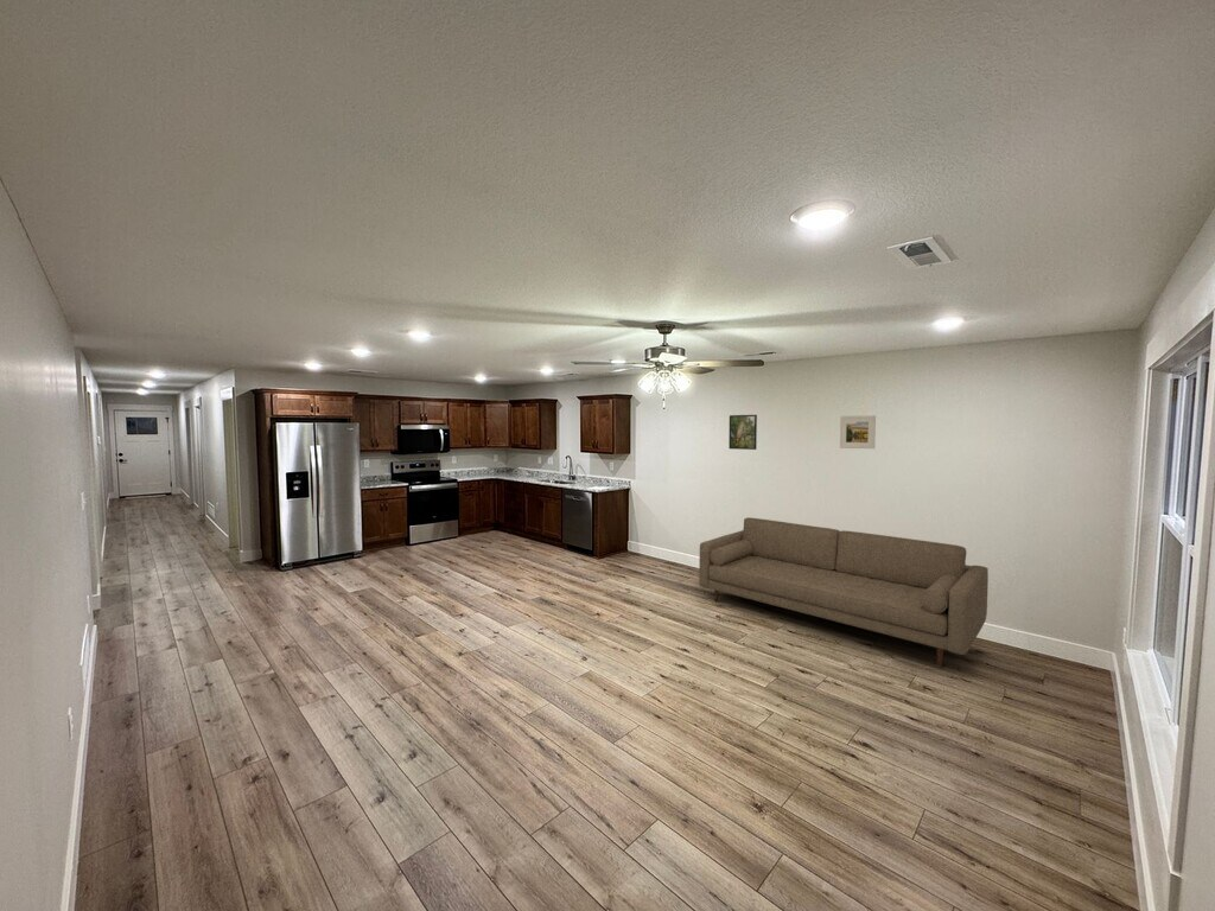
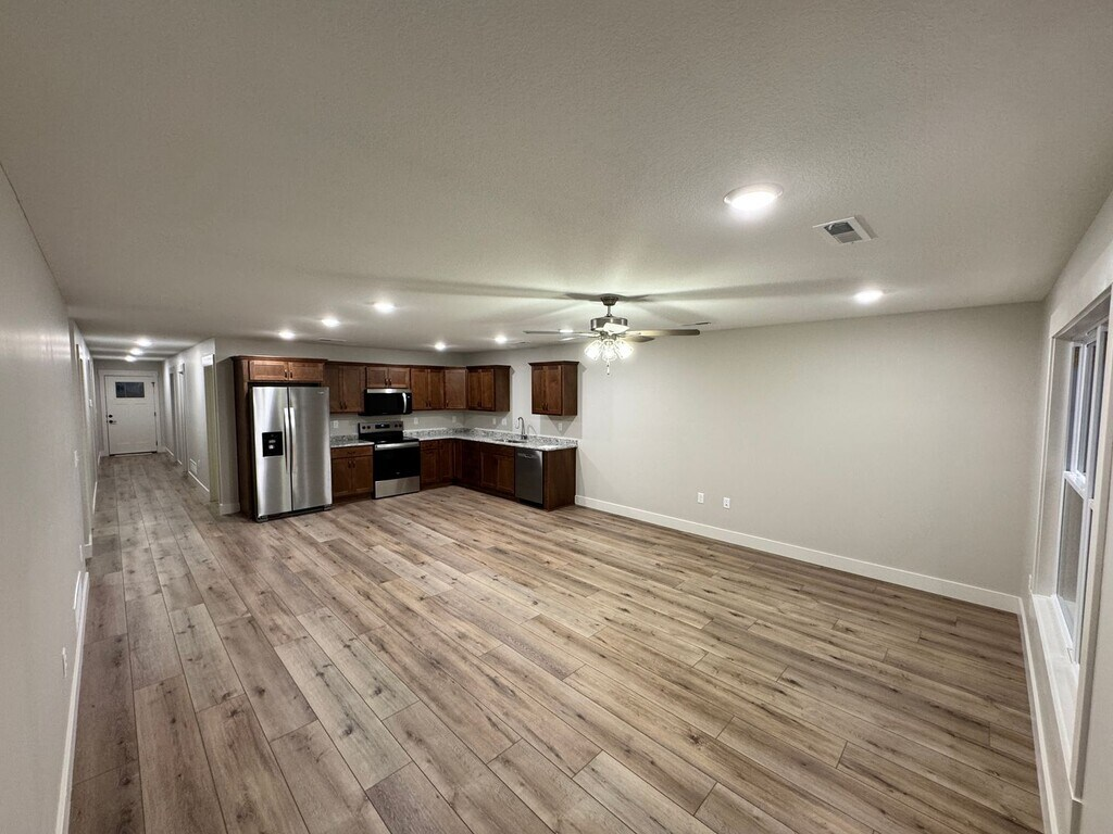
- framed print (857, 432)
- sofa (828, 575)
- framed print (742, 432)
